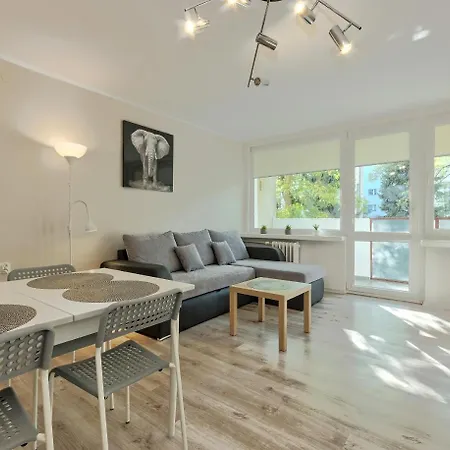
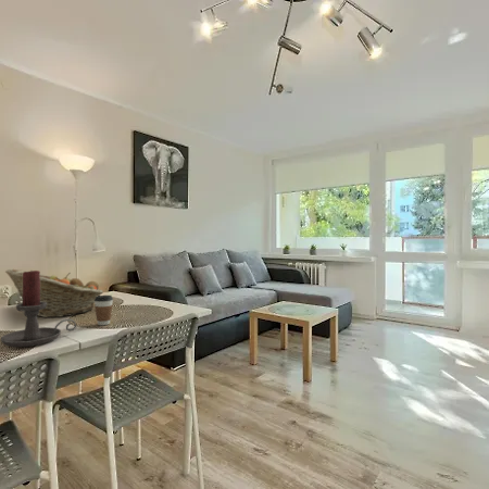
+ fruit basket (55, 289)
+ coffee cup (103, 310)
+ candle holder (40, 304)
